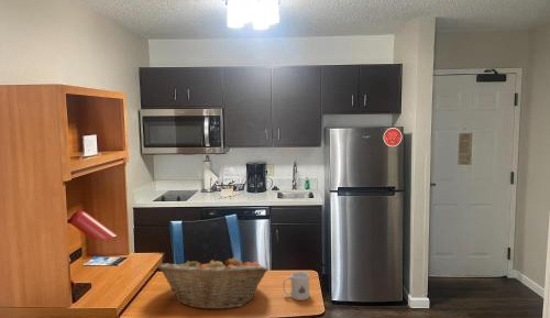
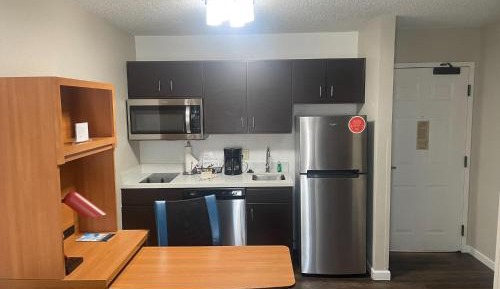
- fruit basket (213, 275)
- mug (296, 285)
